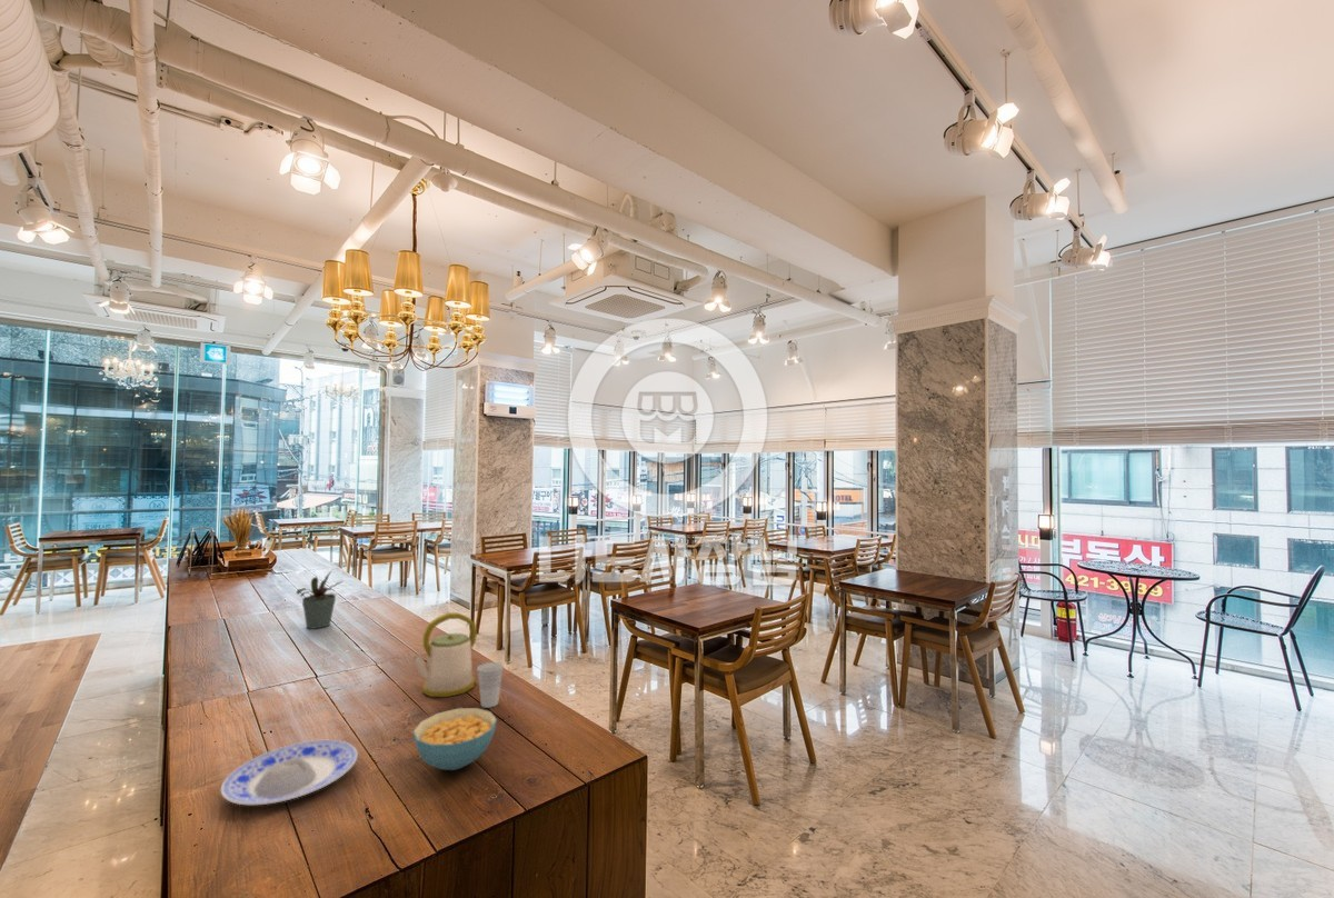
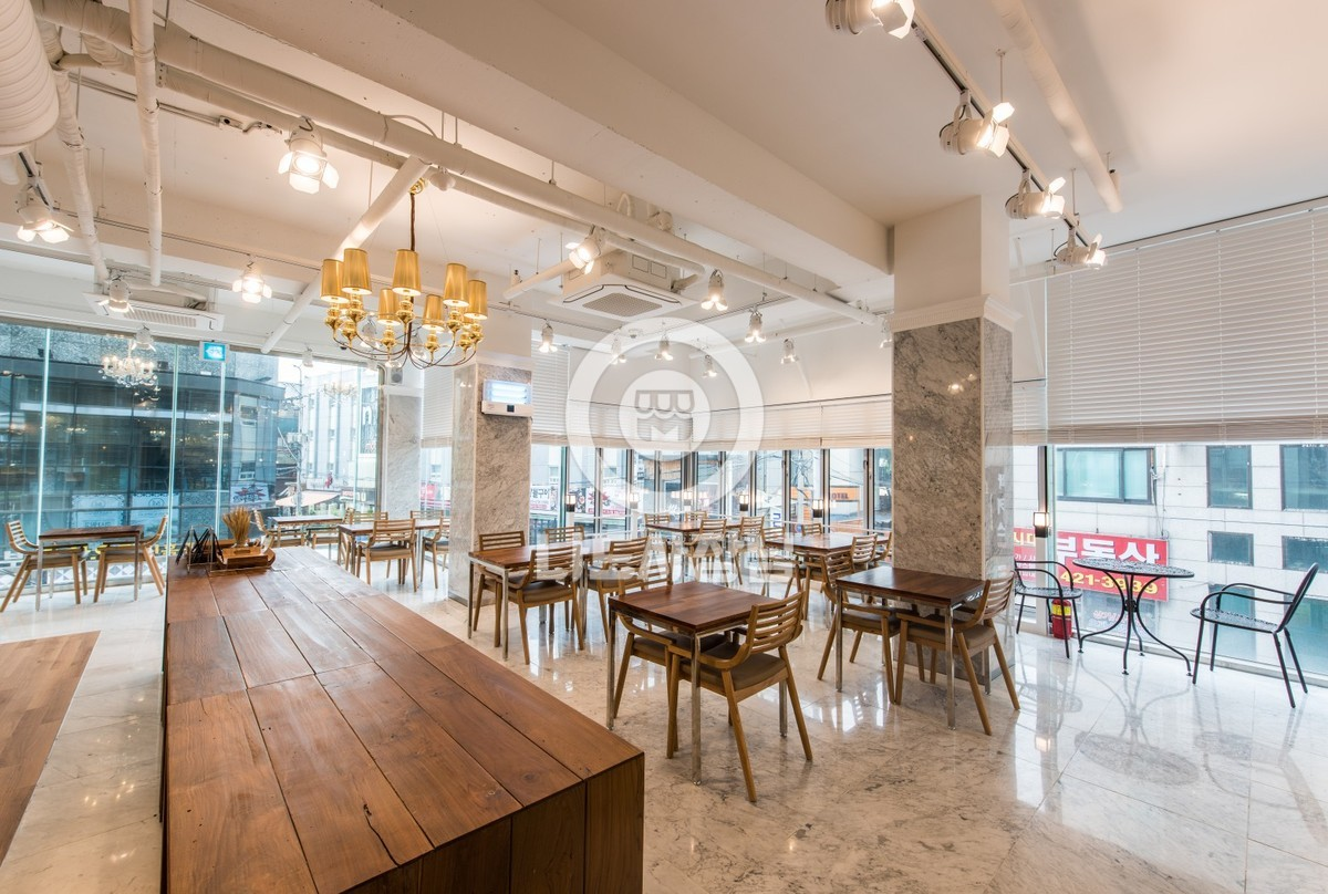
- kettle (445, 650)
- potted plant (321, 599)
- cup (489, 685)
- cereal bowl (455, 744)
- plate (292, 768)
